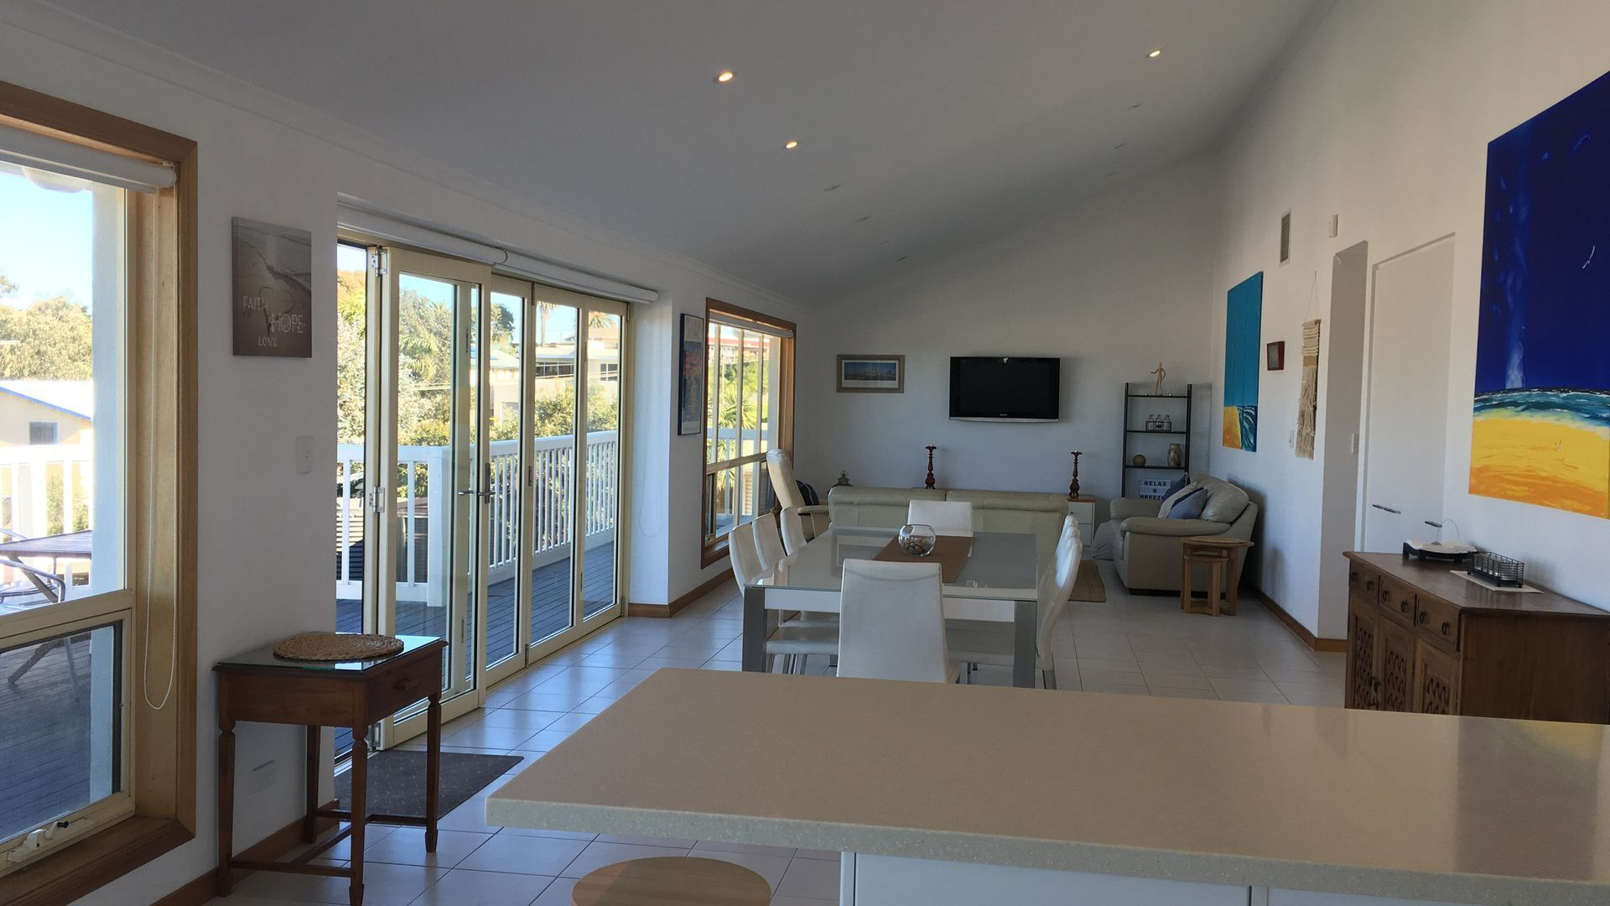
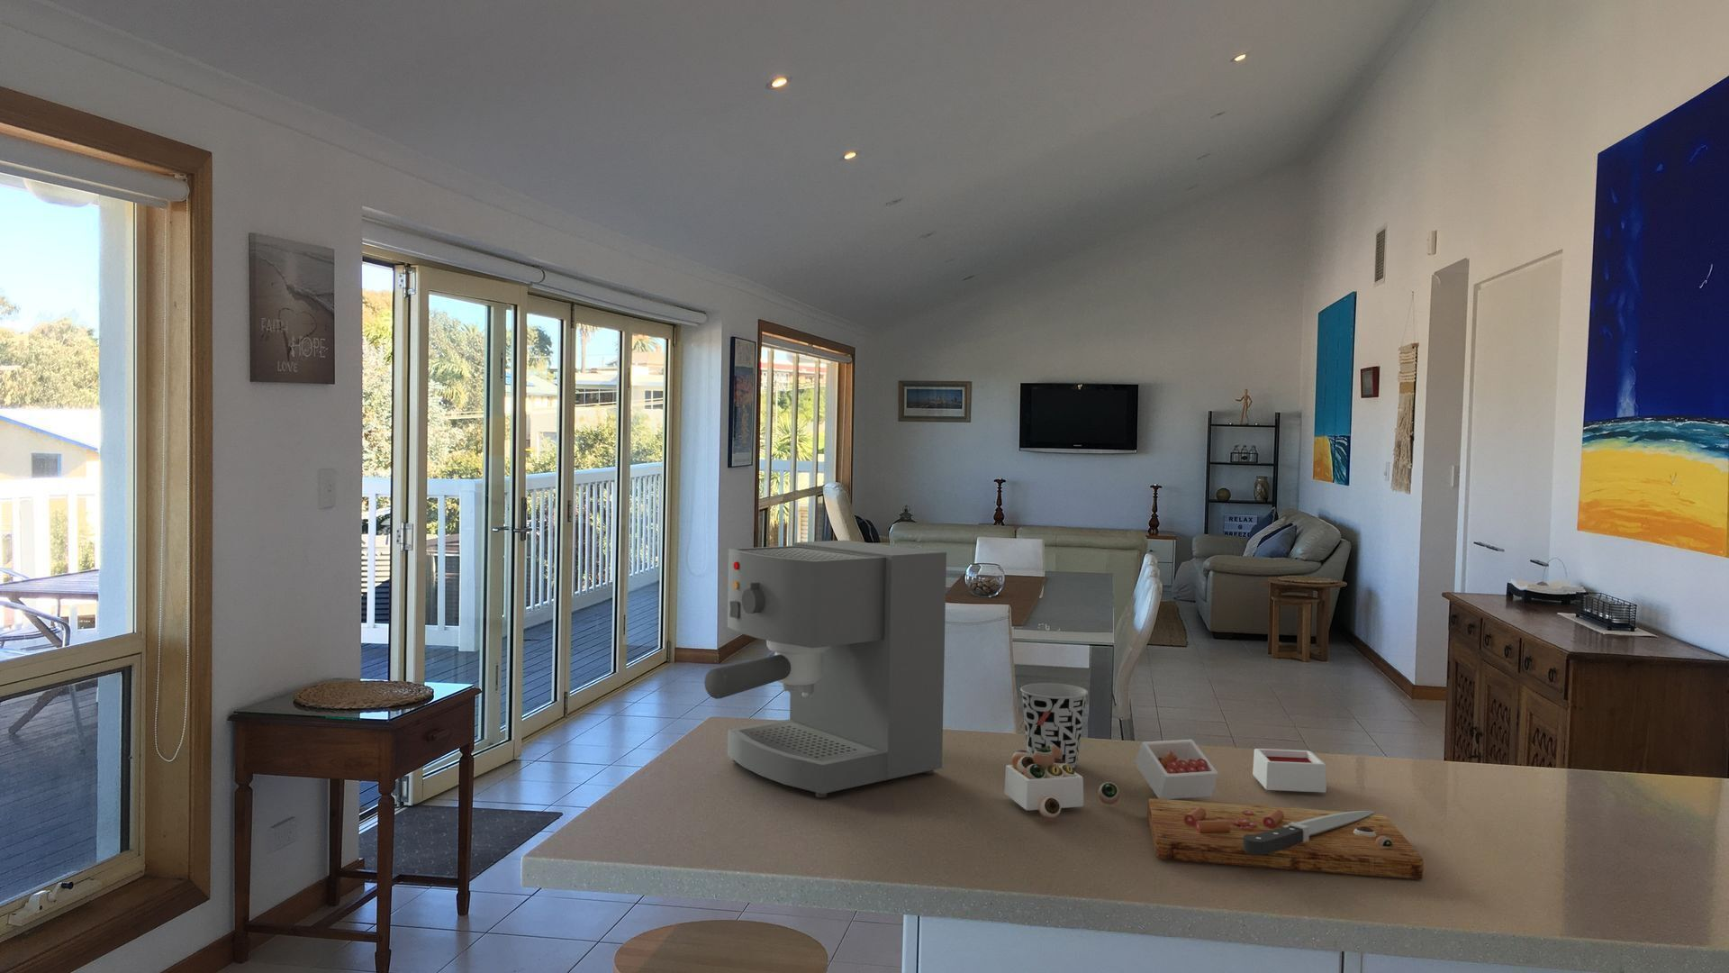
+ cutting board (1234, 803)
+ coffee maker (832, 662)
+ cup (1052, 727)
